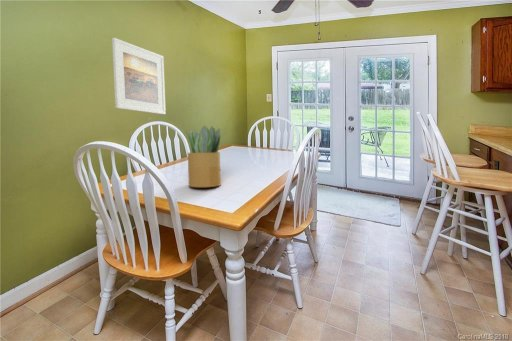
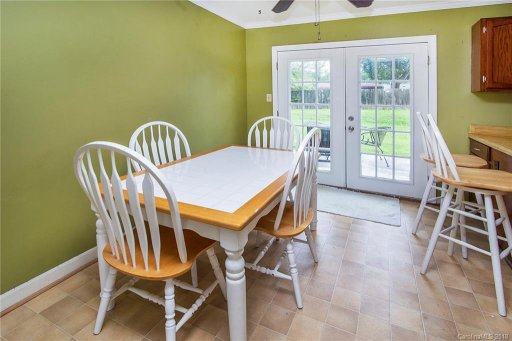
- potted plant (204, 156)
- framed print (141, 79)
